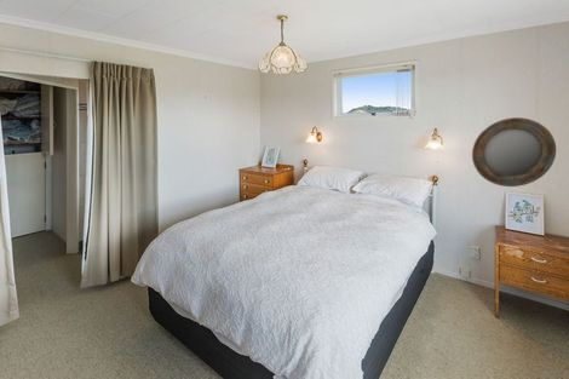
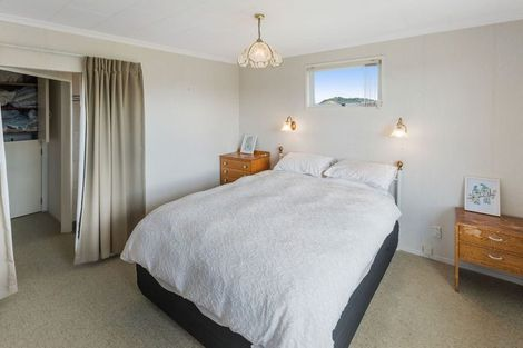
- home mirror (511, 153)
